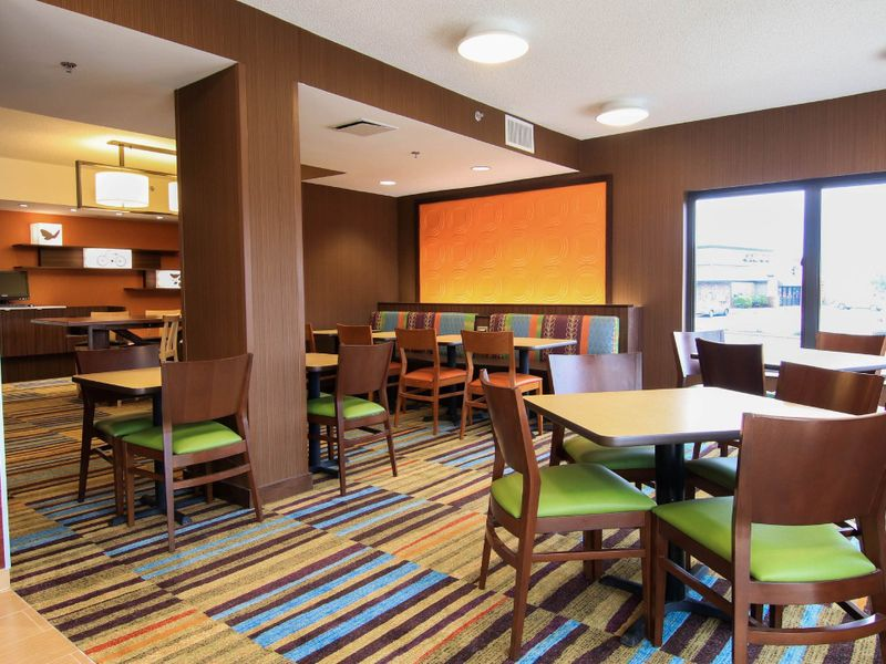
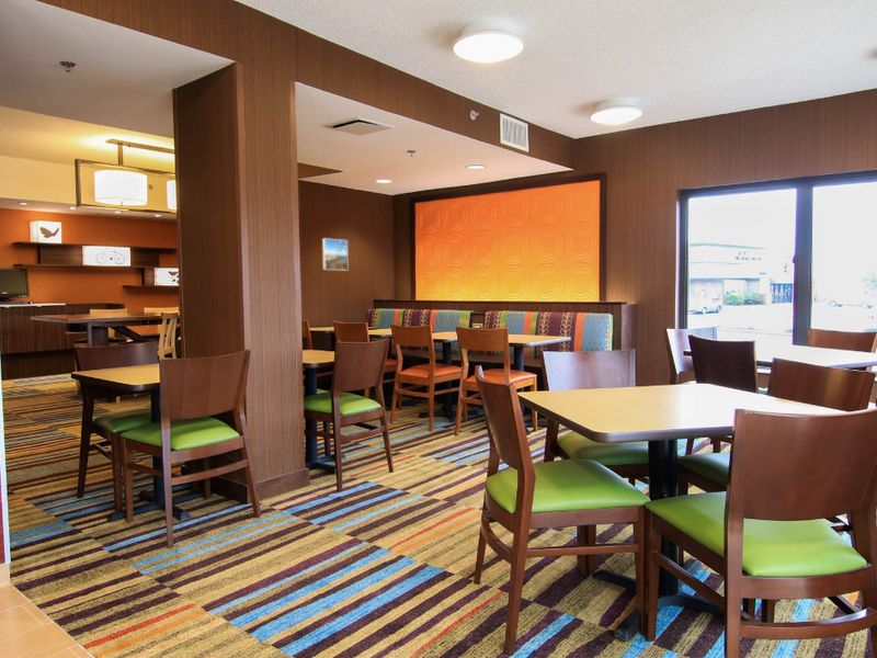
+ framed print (335, 254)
